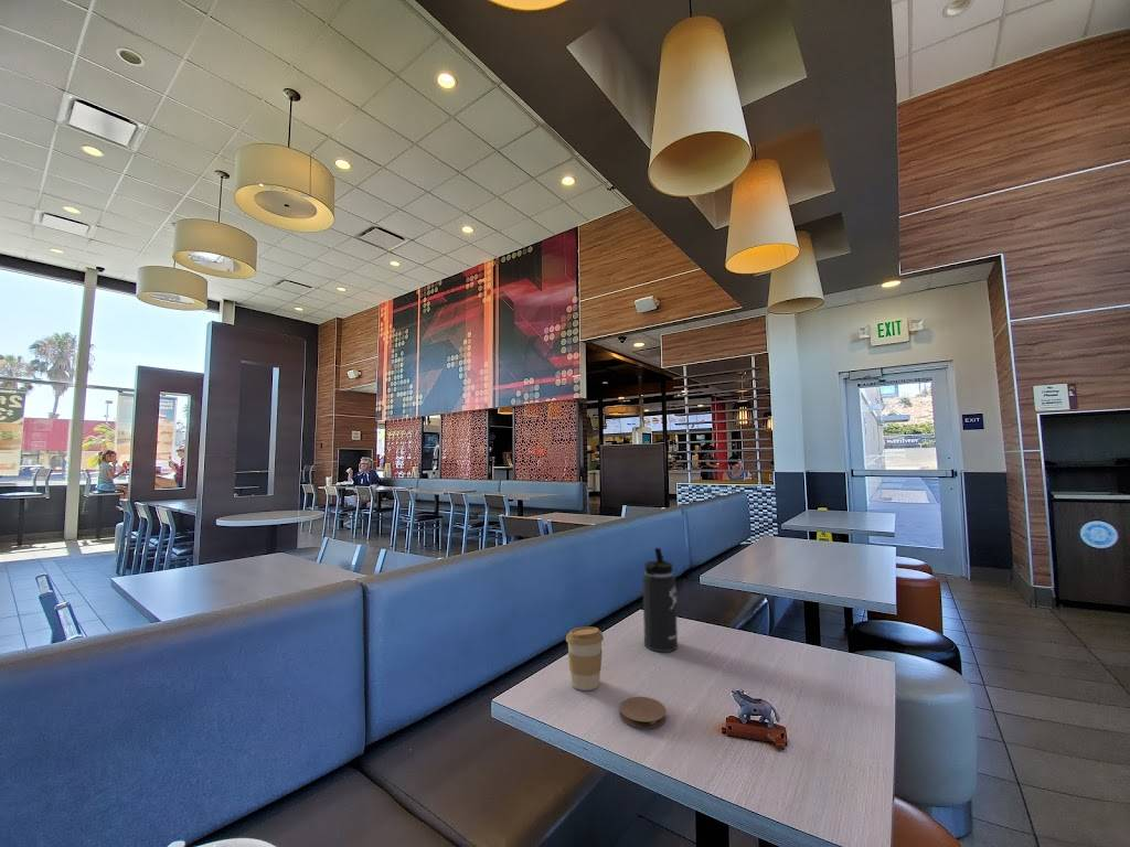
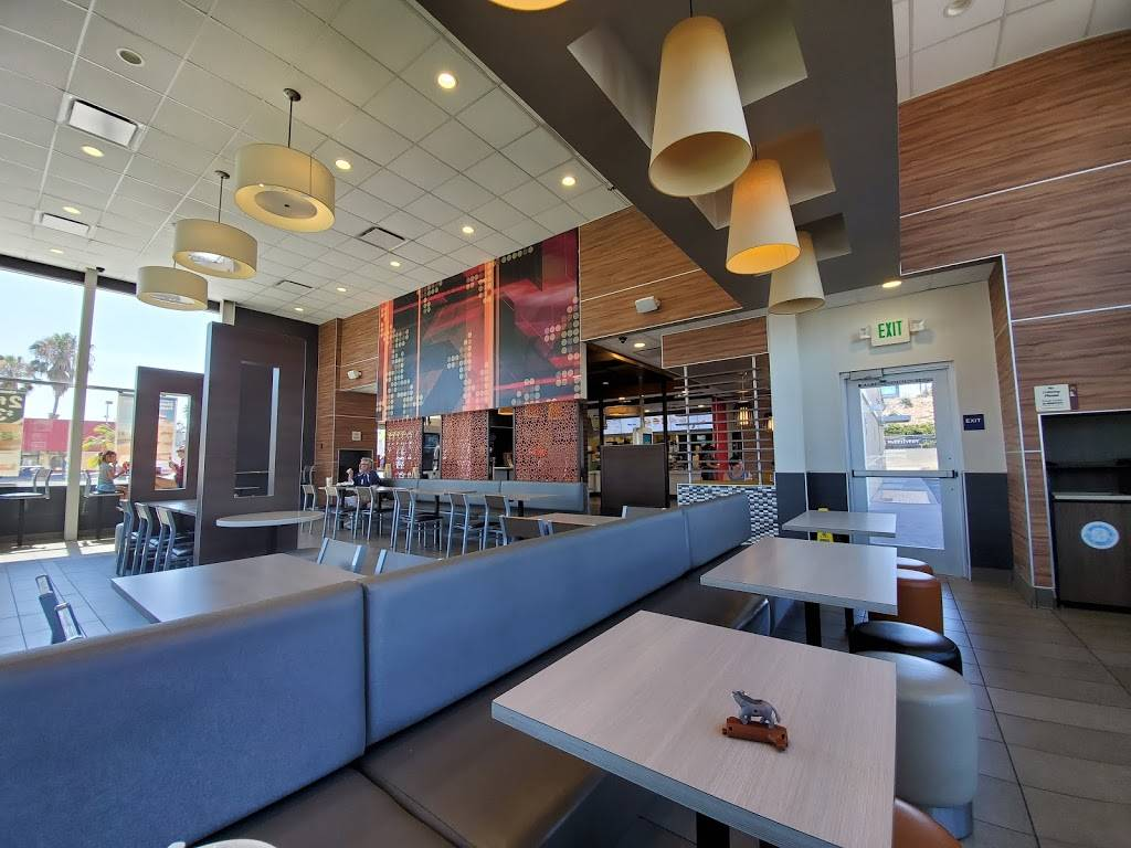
- coffee cup (585, 655)
- thermos bottle (658, 597)
- coaster (642, 711)
